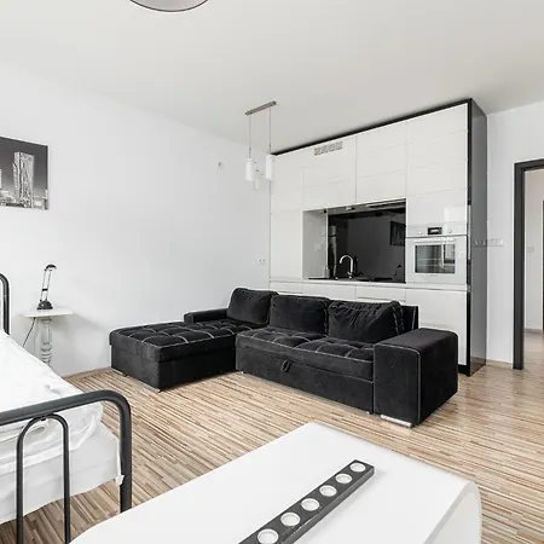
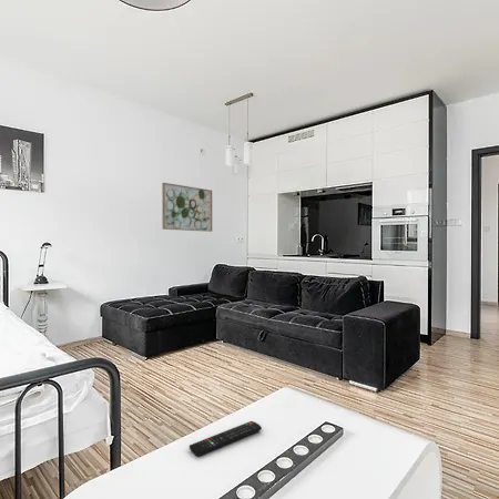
+ remote control (227, 437)
+ wall art (189, 208)
